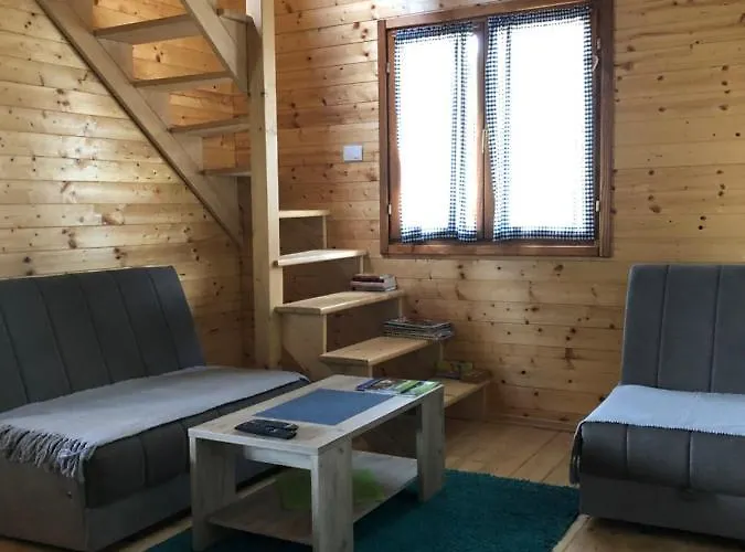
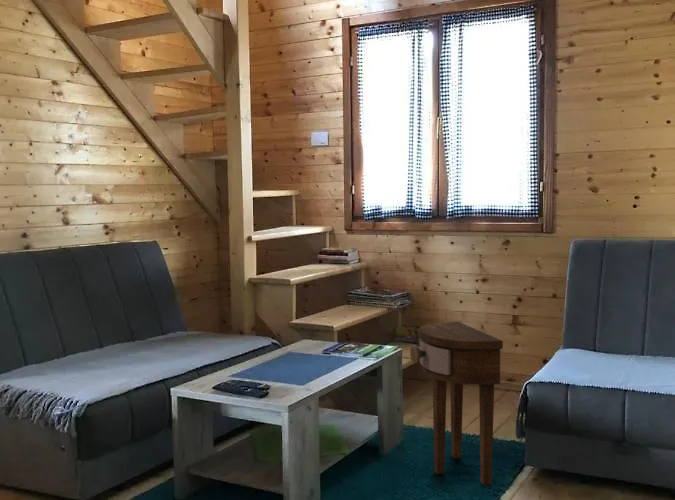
+ side table (462, 401)
